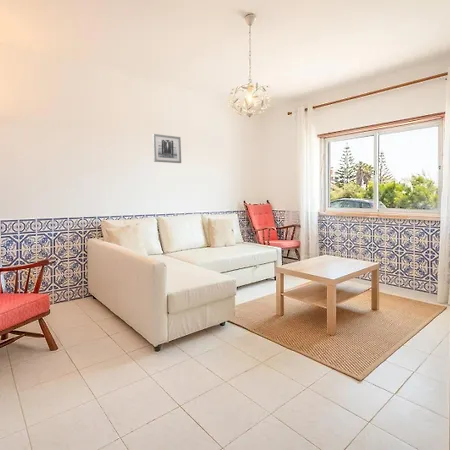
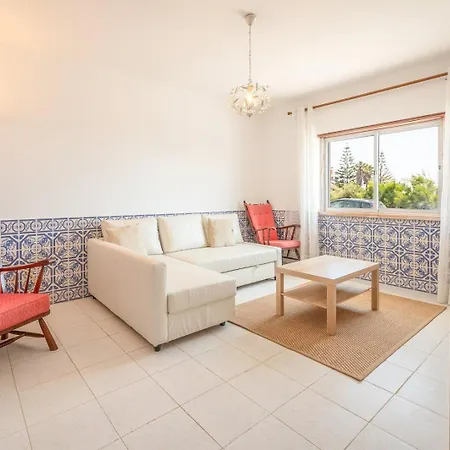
- wall art (167, 149)
